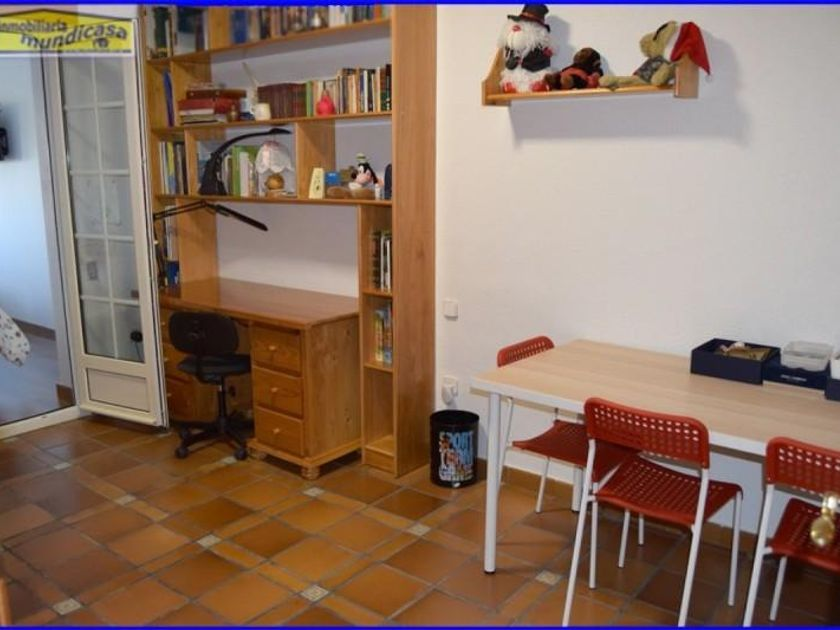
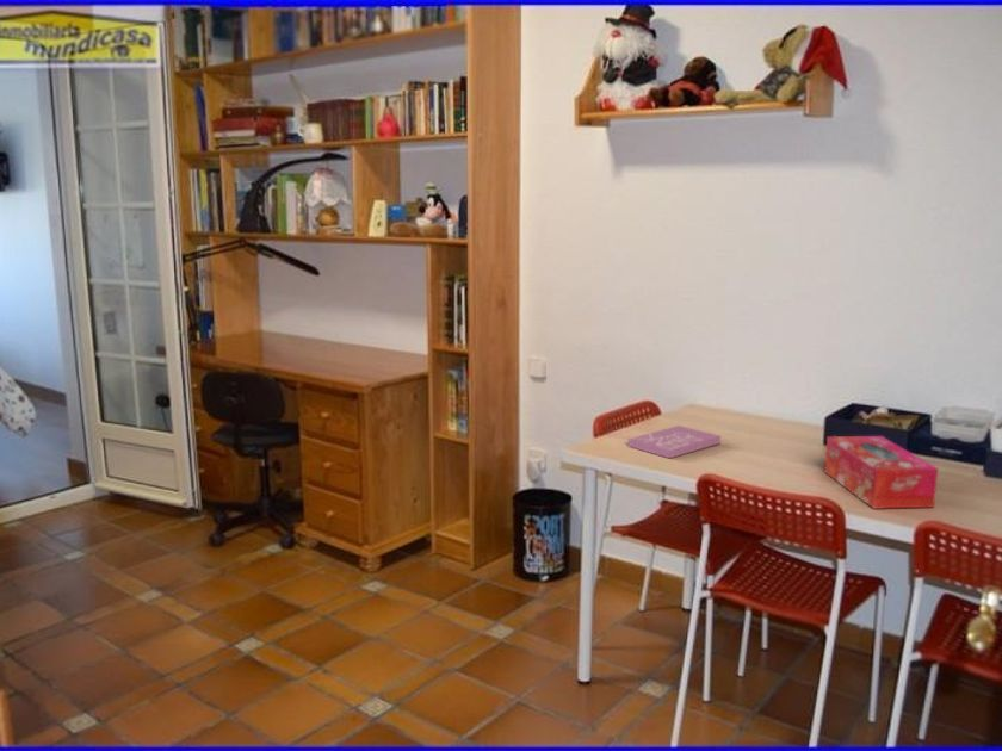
+ tissue box (877, 470)
+ book (674, 441)
